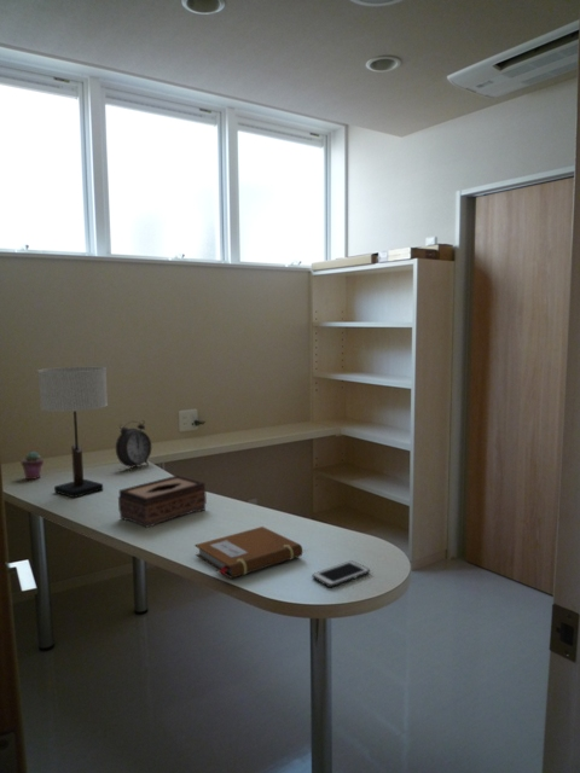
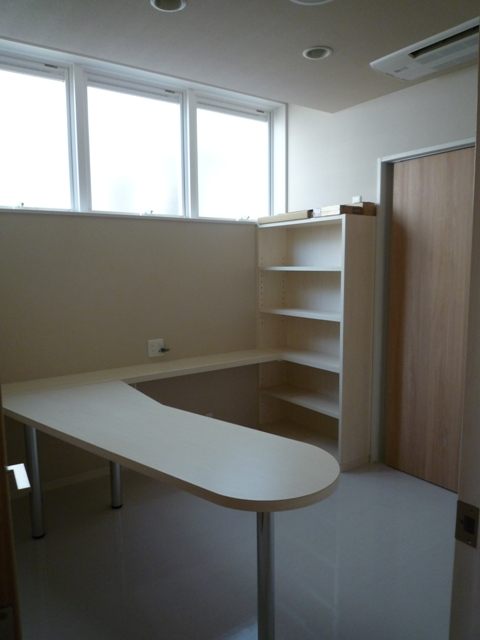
- table lamp (75, 430)
- tissue box (163, 500)
- potted succulent (31, 464)
- notebook (246, 551)
- cell phone (341, 573)
- alarm clock (134, 443)
